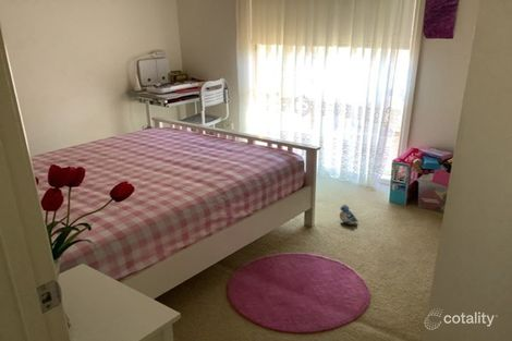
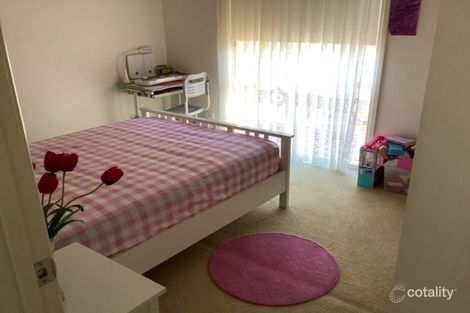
- plush toy (349, 215)
